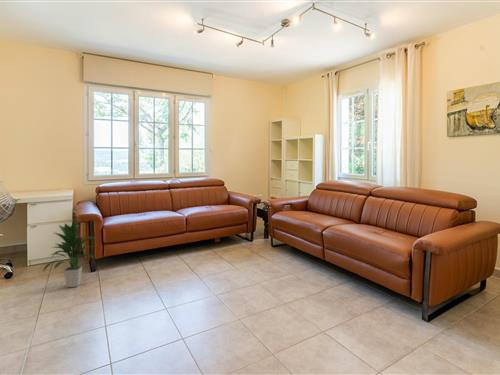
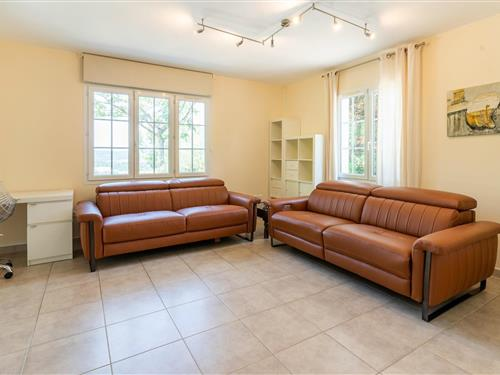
- indoor plant (71, 252)
